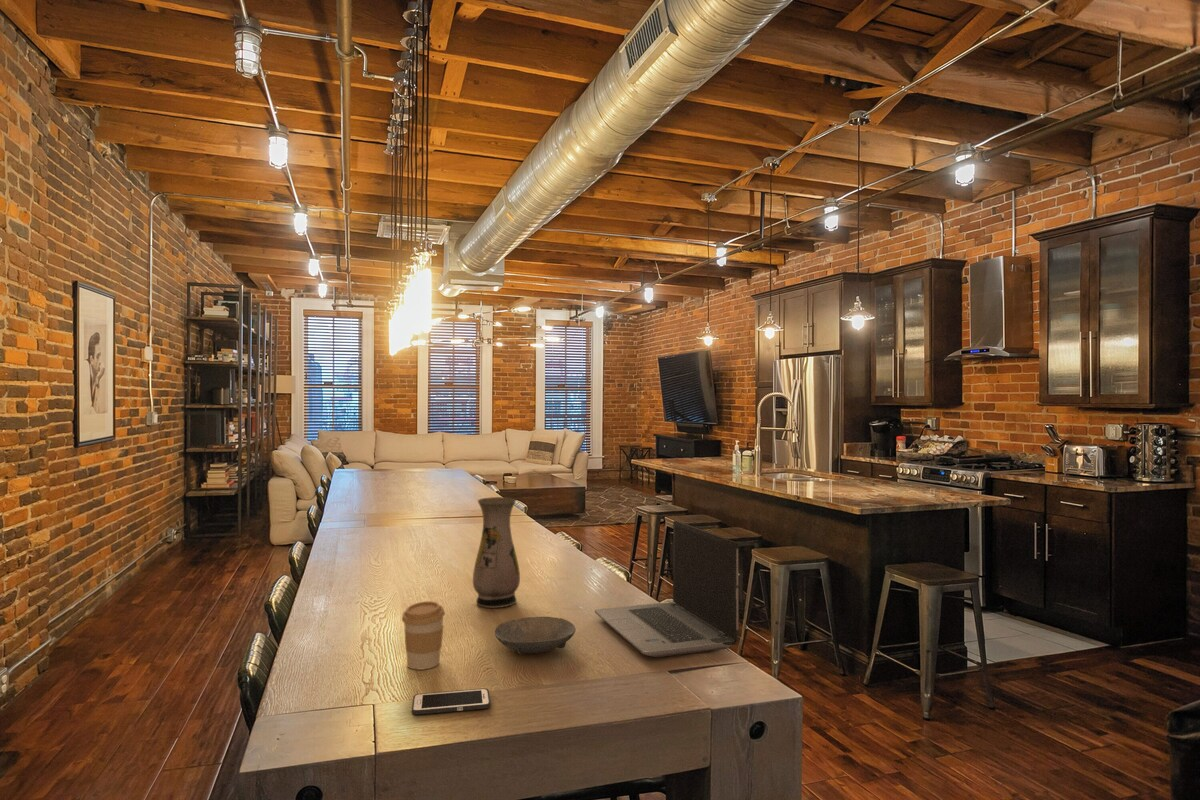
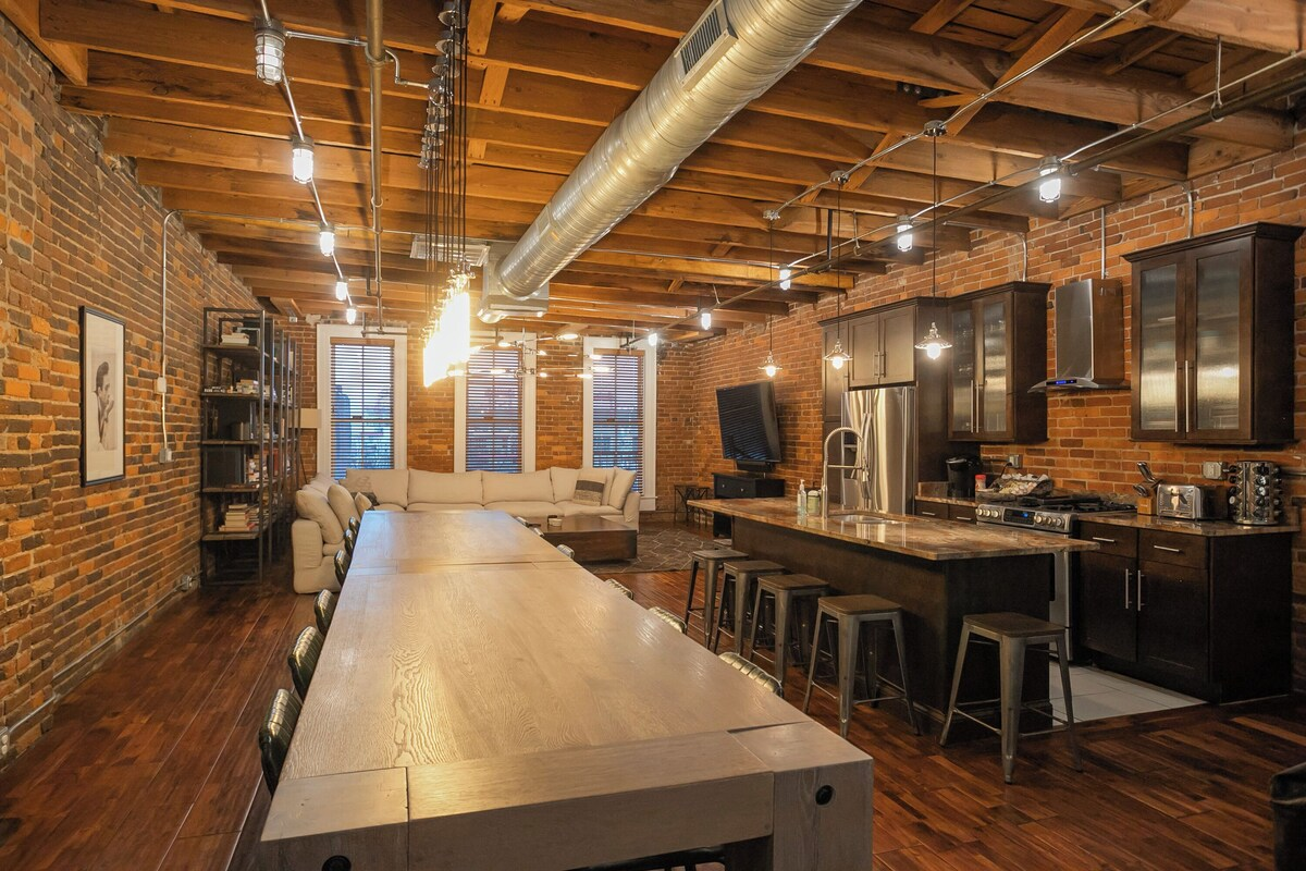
- vase (496, 551)
- bowl (535, 638)
- cell phone (451, 701)
- coffee cup (423, 634)
- laptop computer (673, 582)
